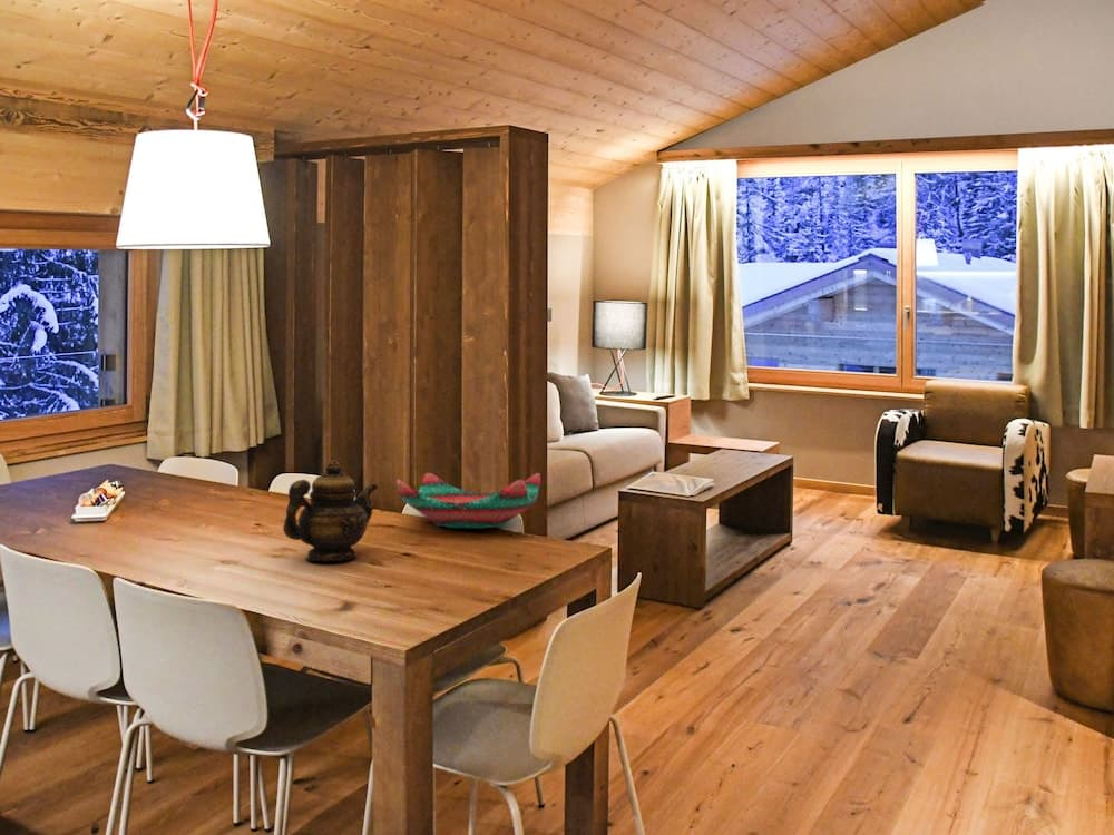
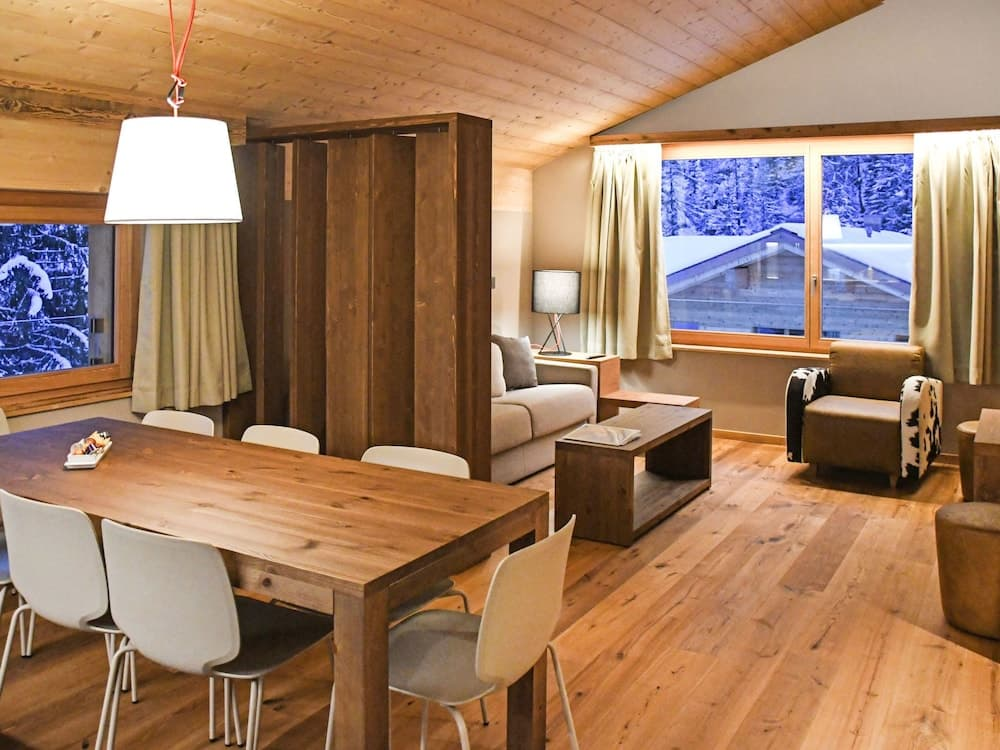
- teapot (331, 509)
- decorative bowl (471, 500)
